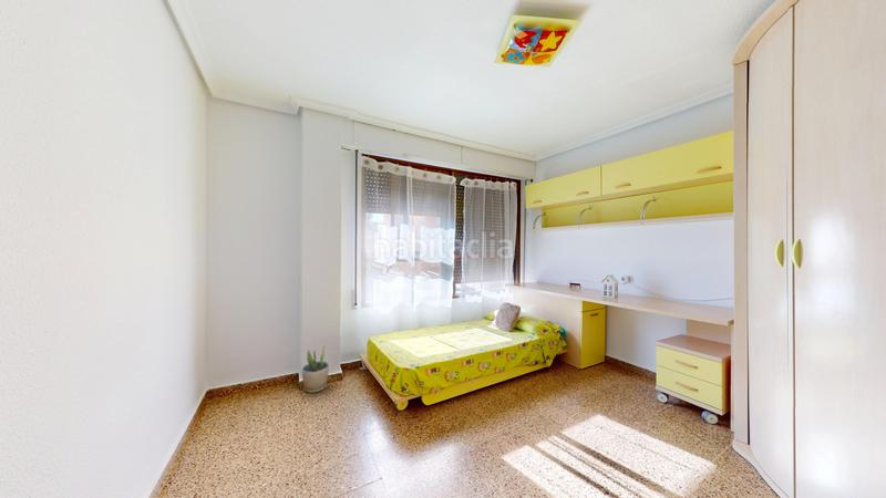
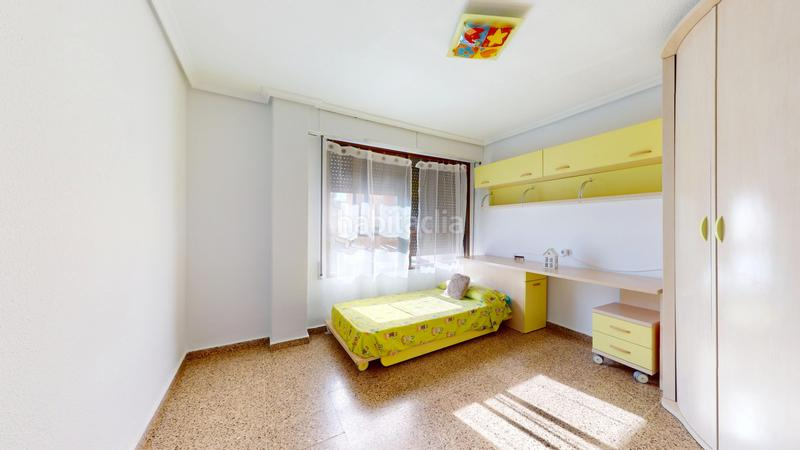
- potted plant (315, 365)
